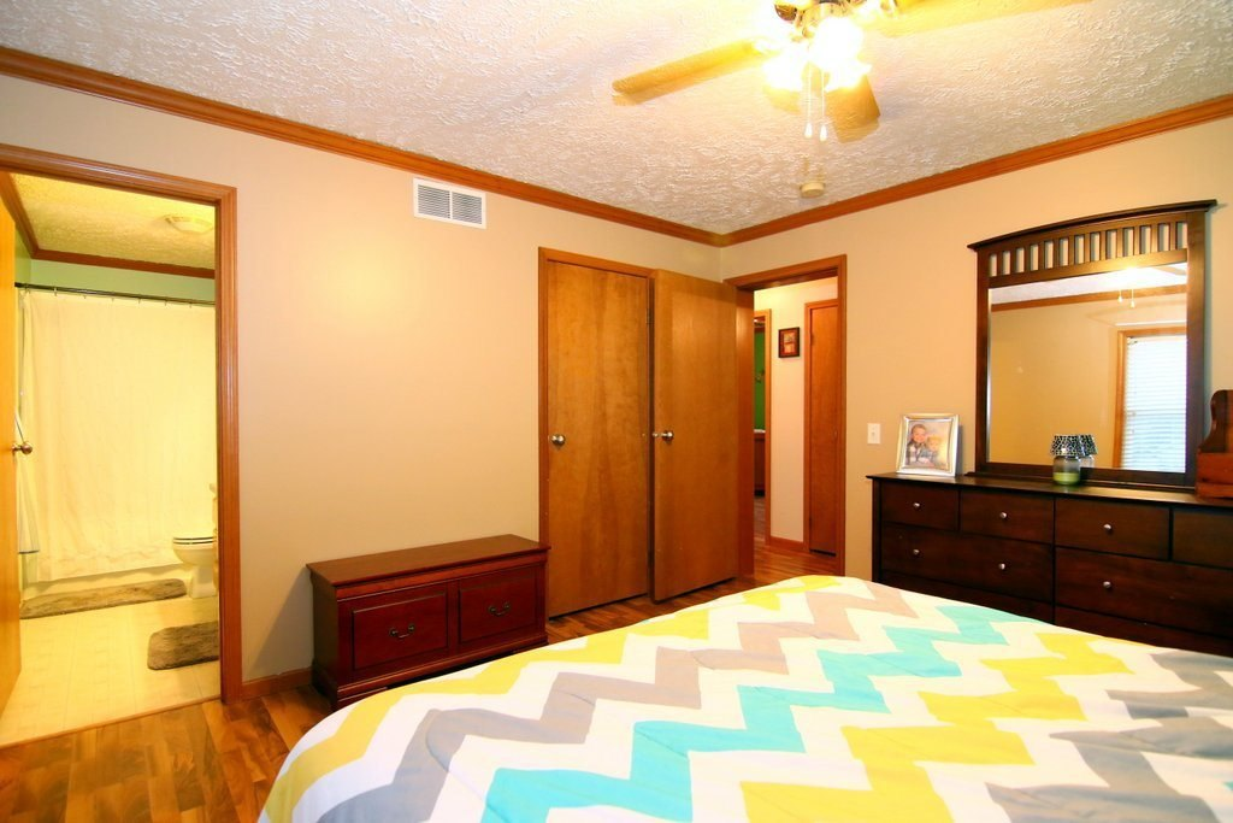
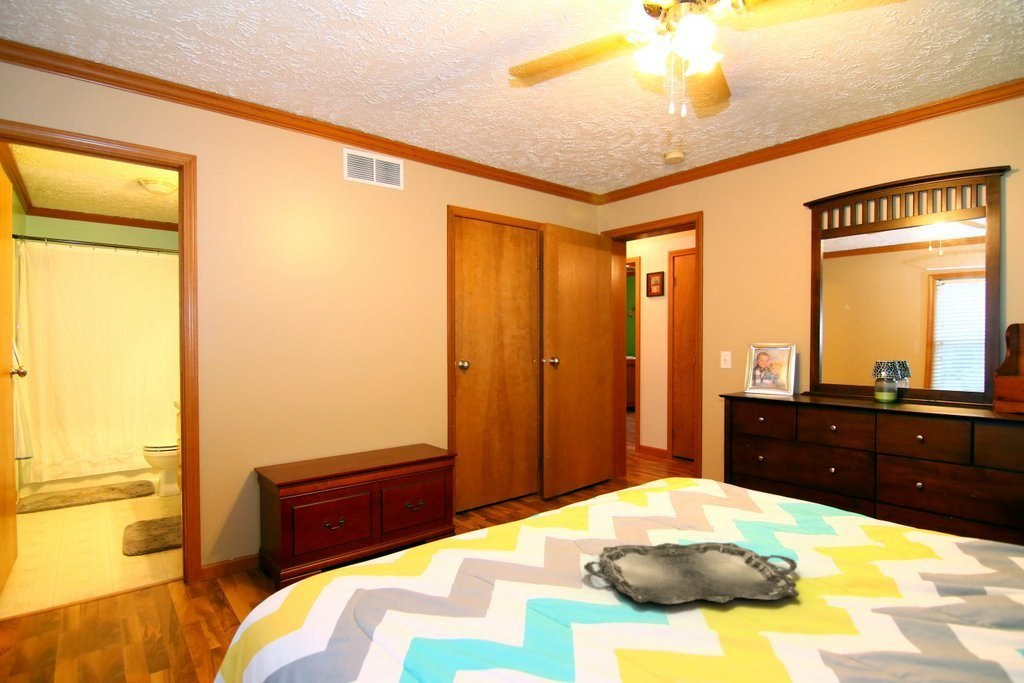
+ serving tray (691, 569)
